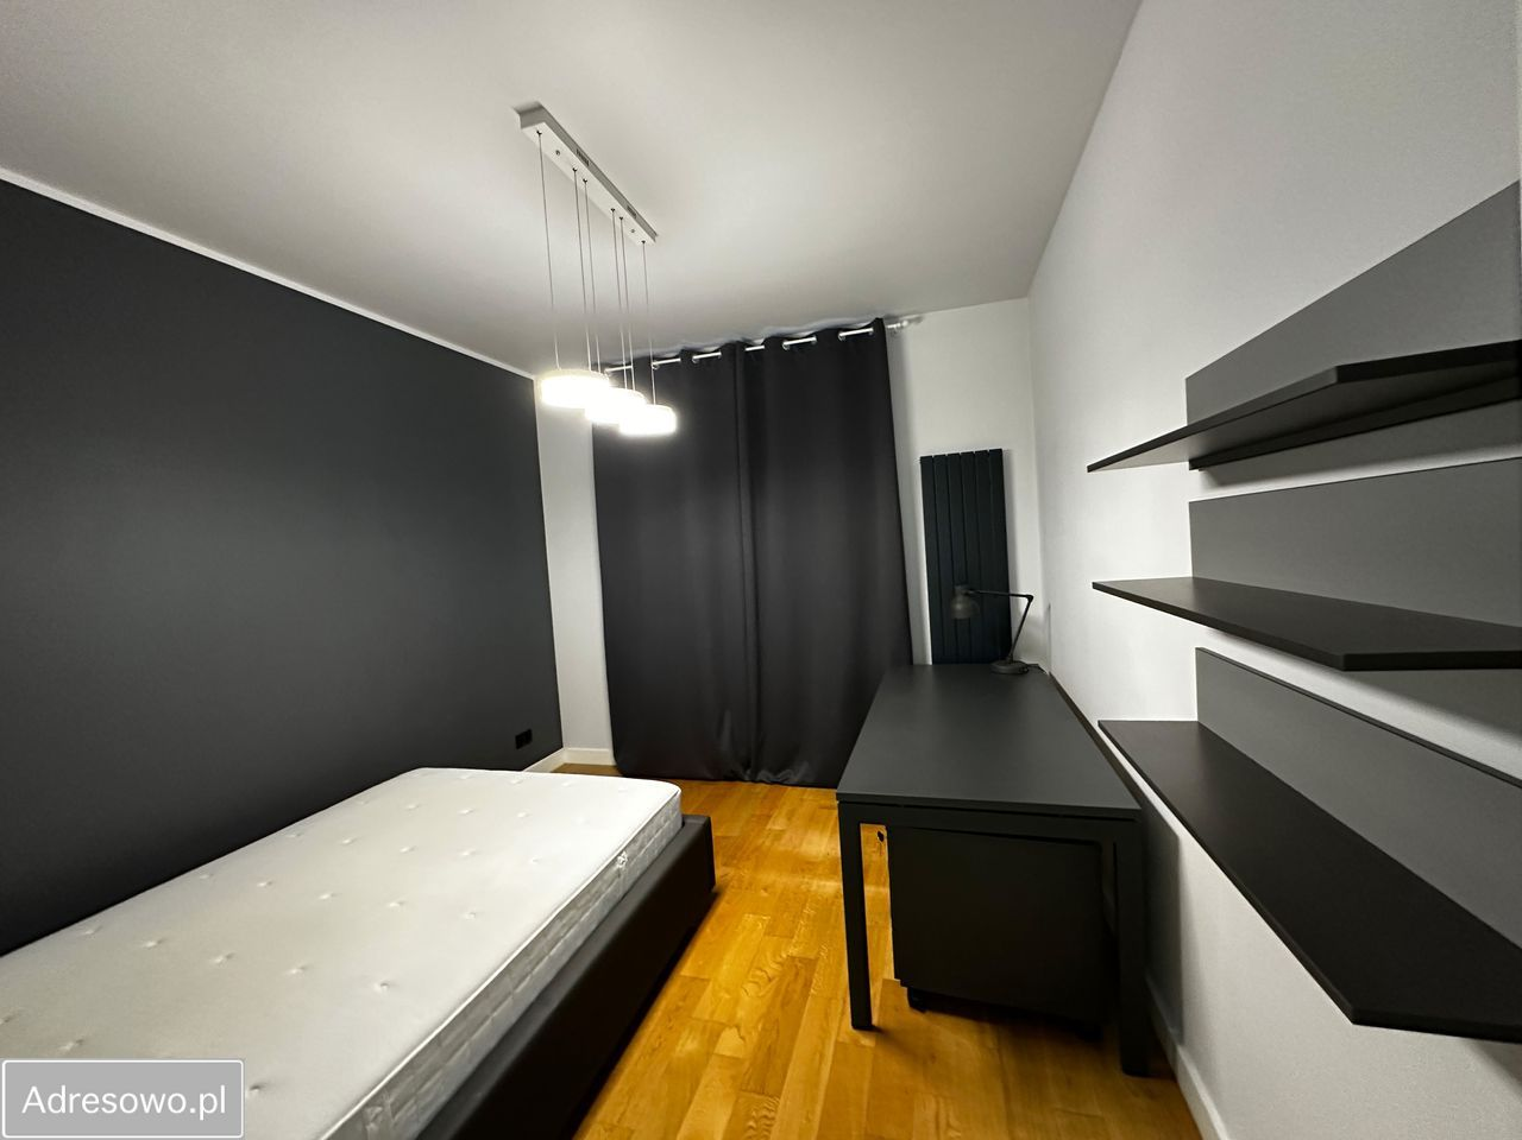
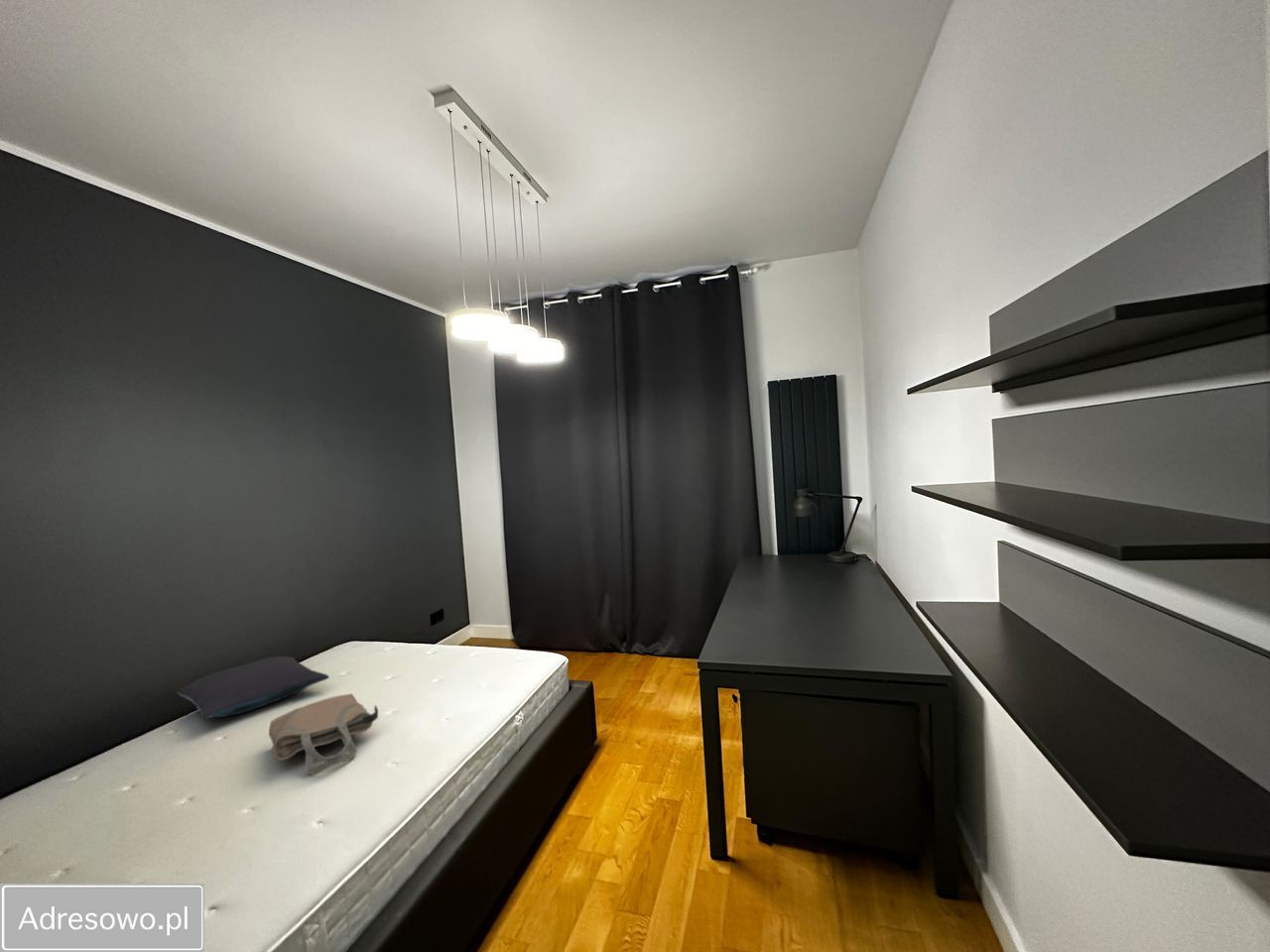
+ tote bag (327, 730)
+ pillow (254, 684)
